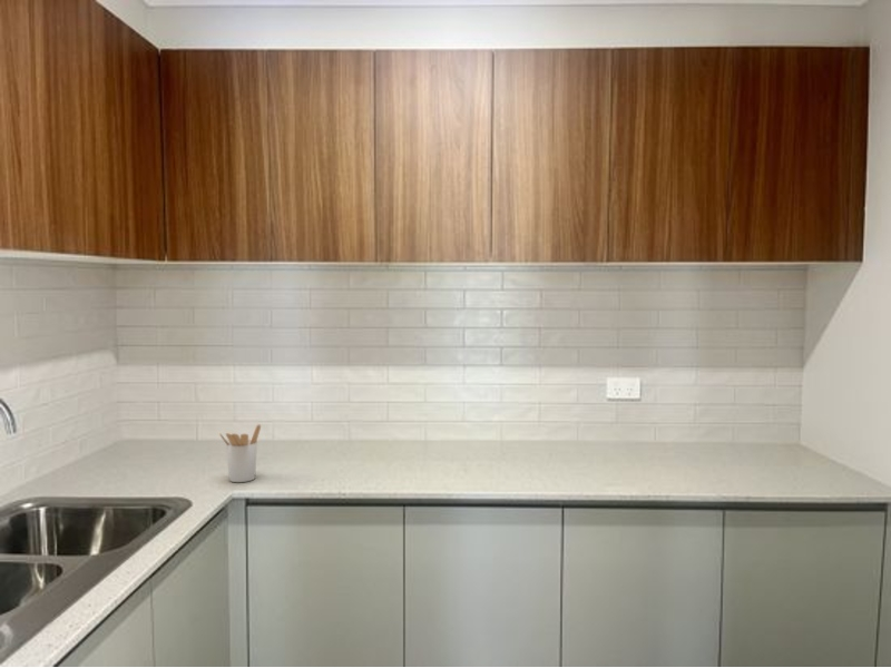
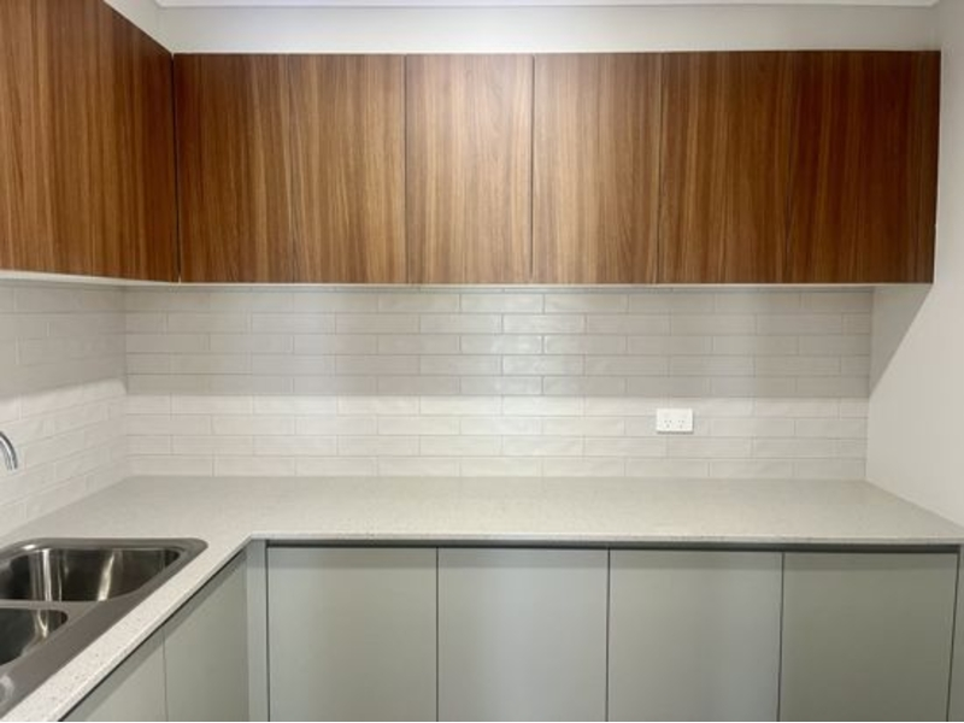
- utensil holder (241, 453)
